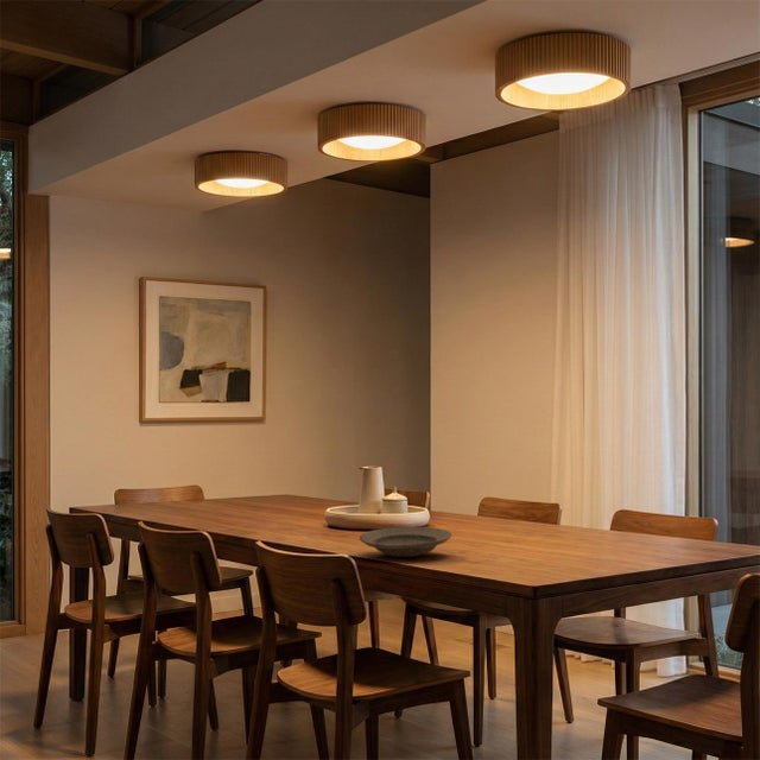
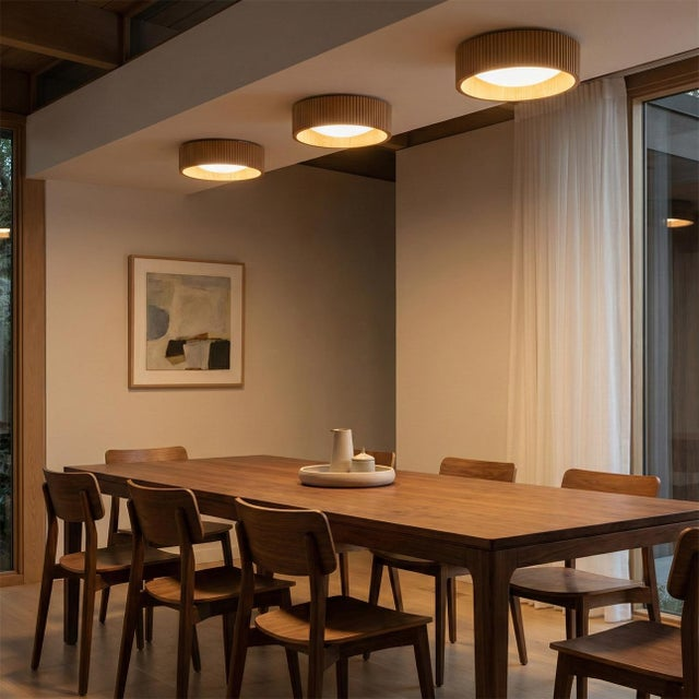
- plate (405, 543)
